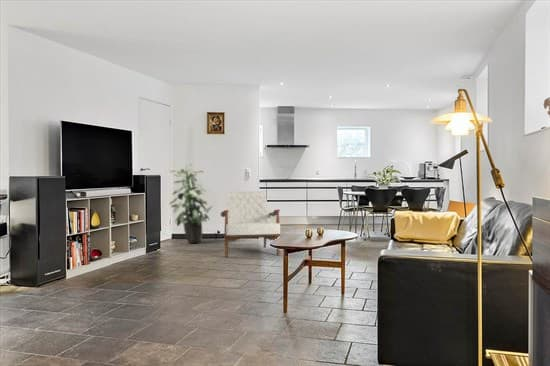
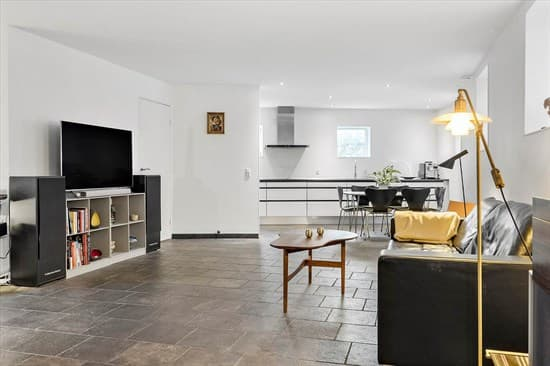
- indoor plant (189, 203)
- armchair (249, 222)
